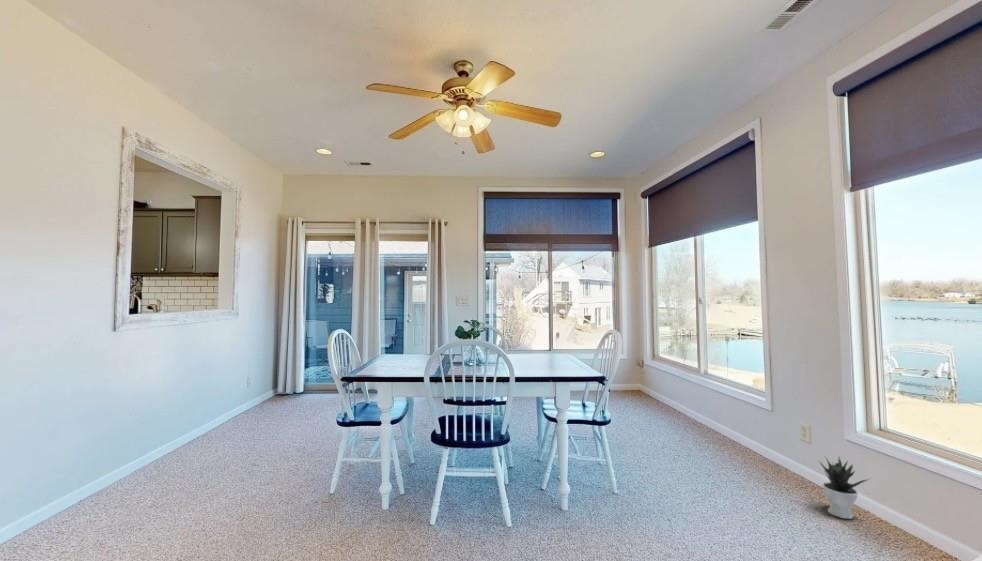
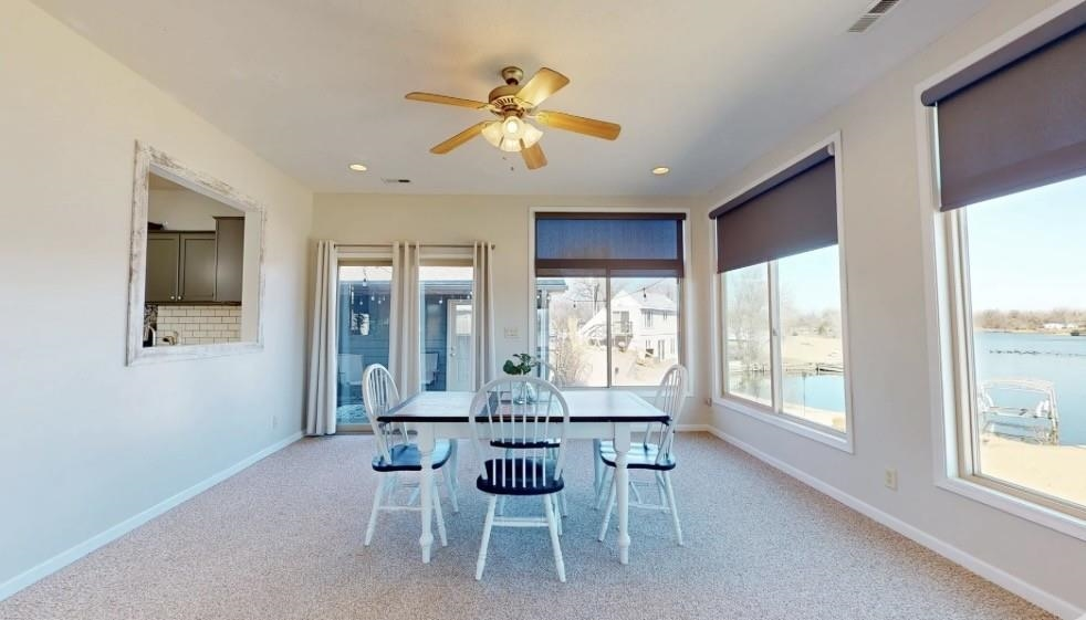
- potted plant (836, 484)
